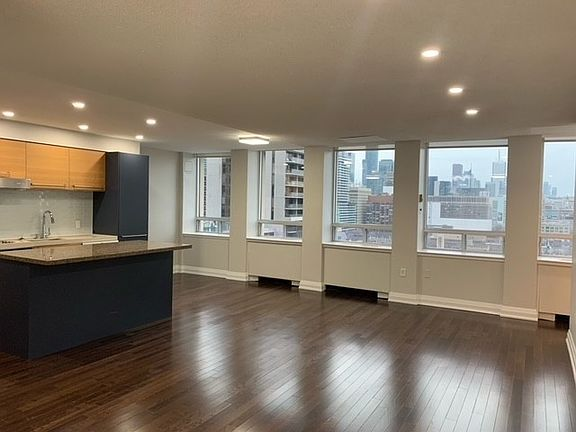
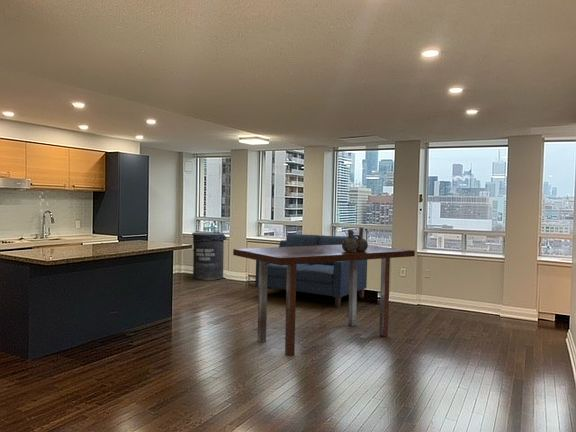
+ ceramic vessel (355, 239)
+ trash can (208, 254)
+ sofa (311, 266)
+ dining table (349, 294)
